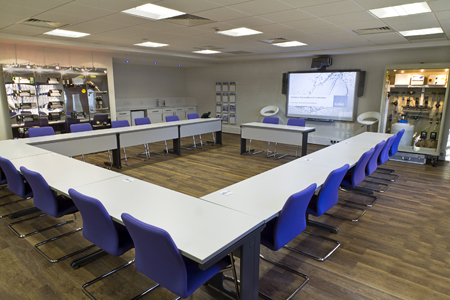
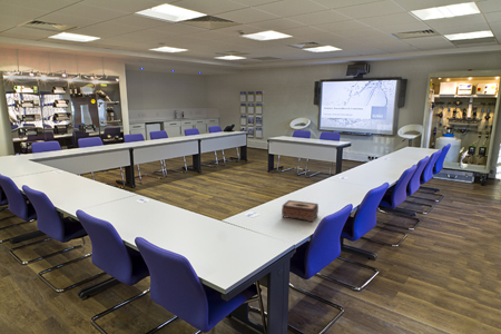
+ tissue box (299, 210)
